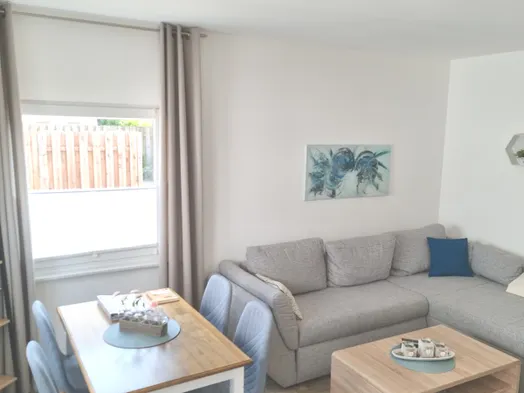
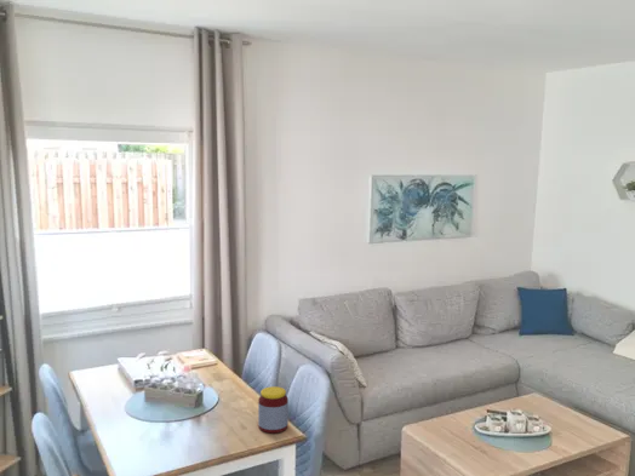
+ jar (273, 408)
